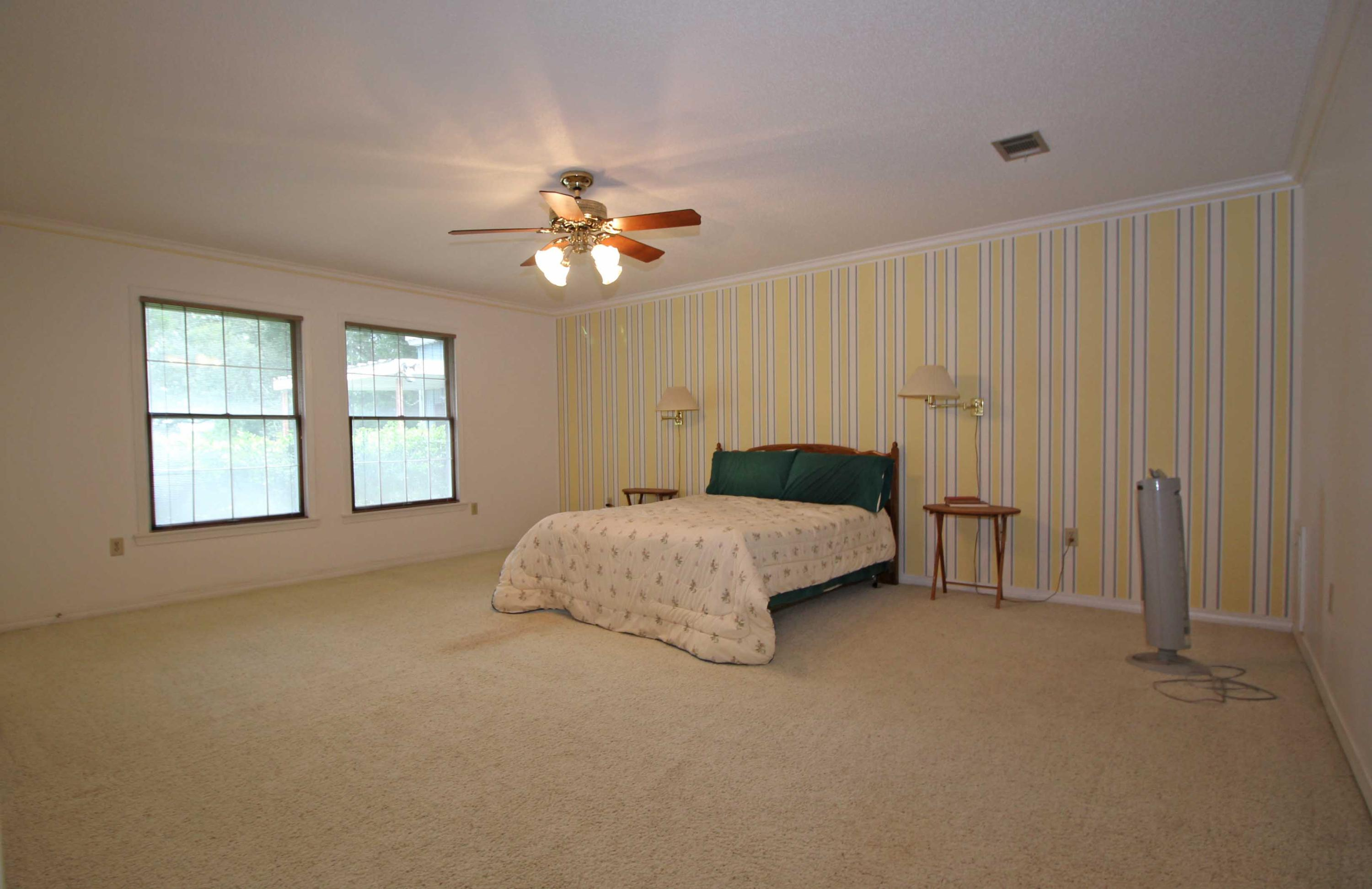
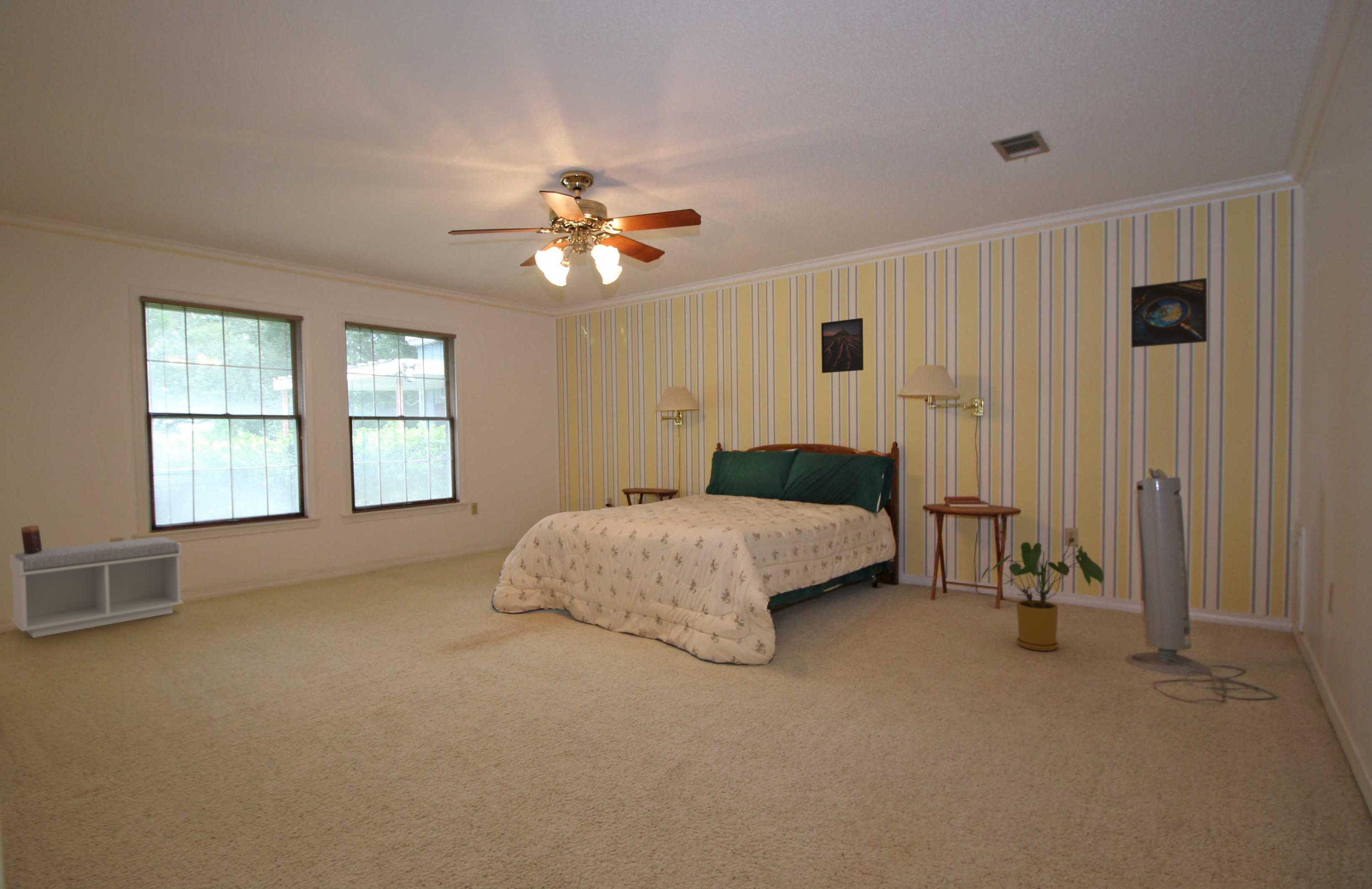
+ candle (33, 539)
+ bench (100, 583)
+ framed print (1168, 314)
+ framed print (842, 346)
+ house plant (1040, 594)
